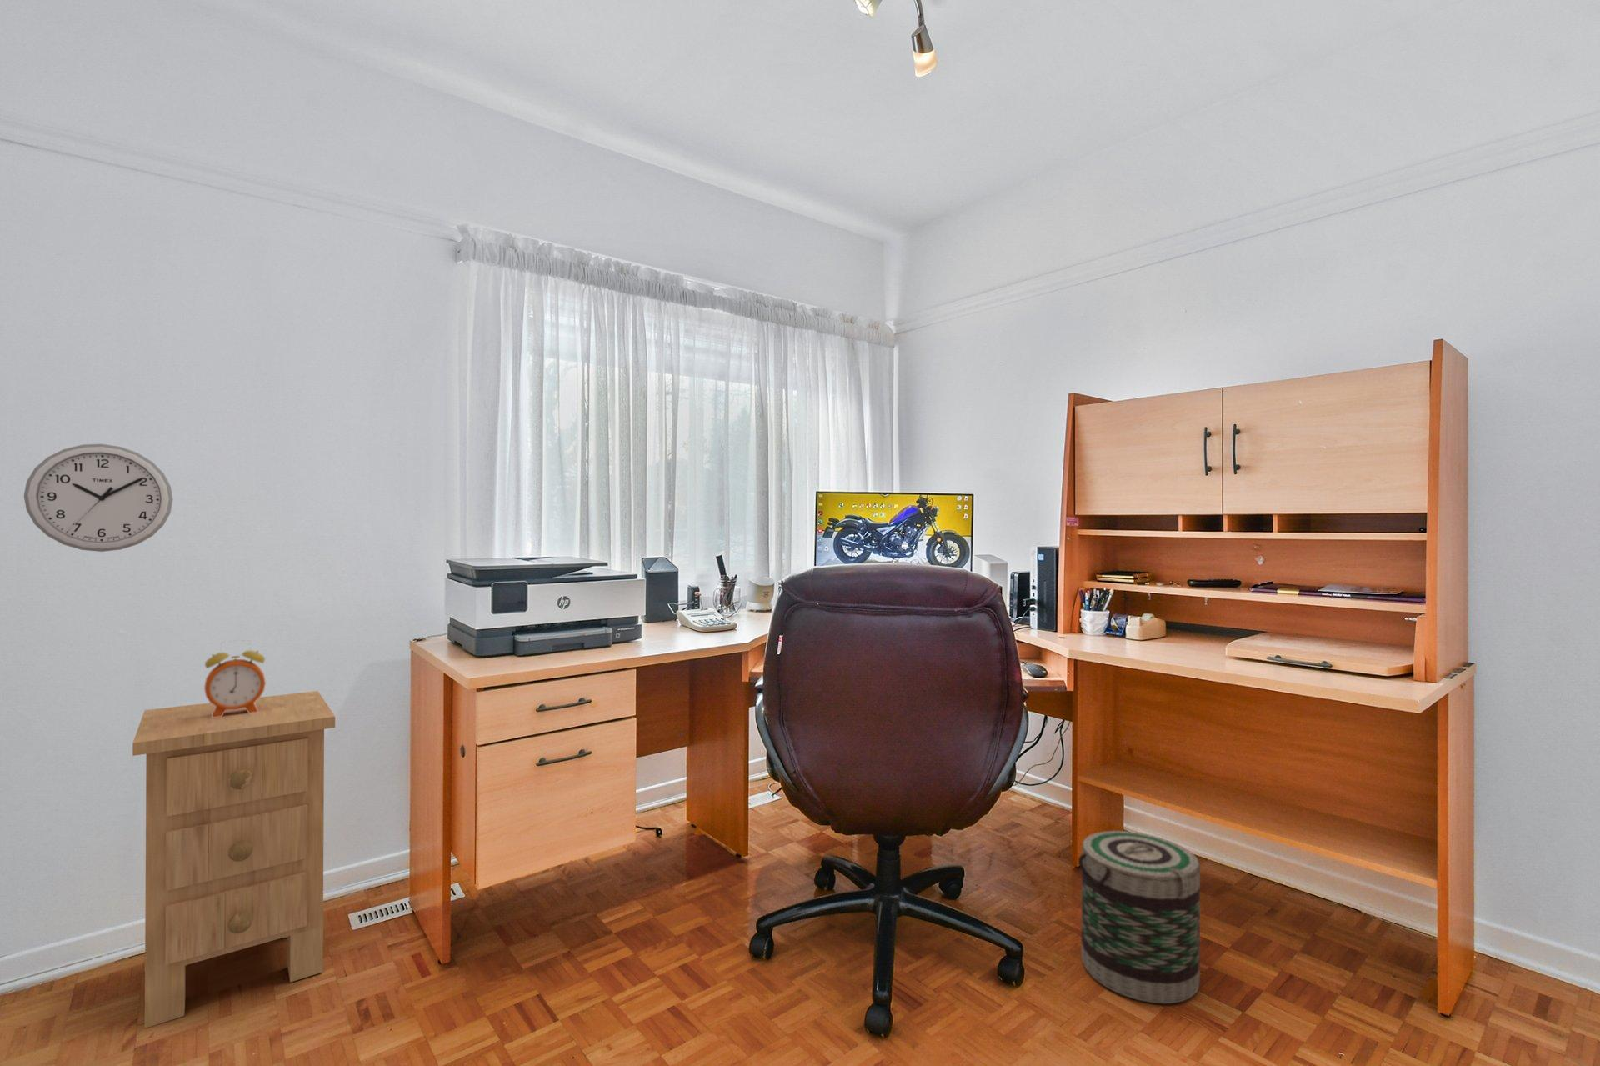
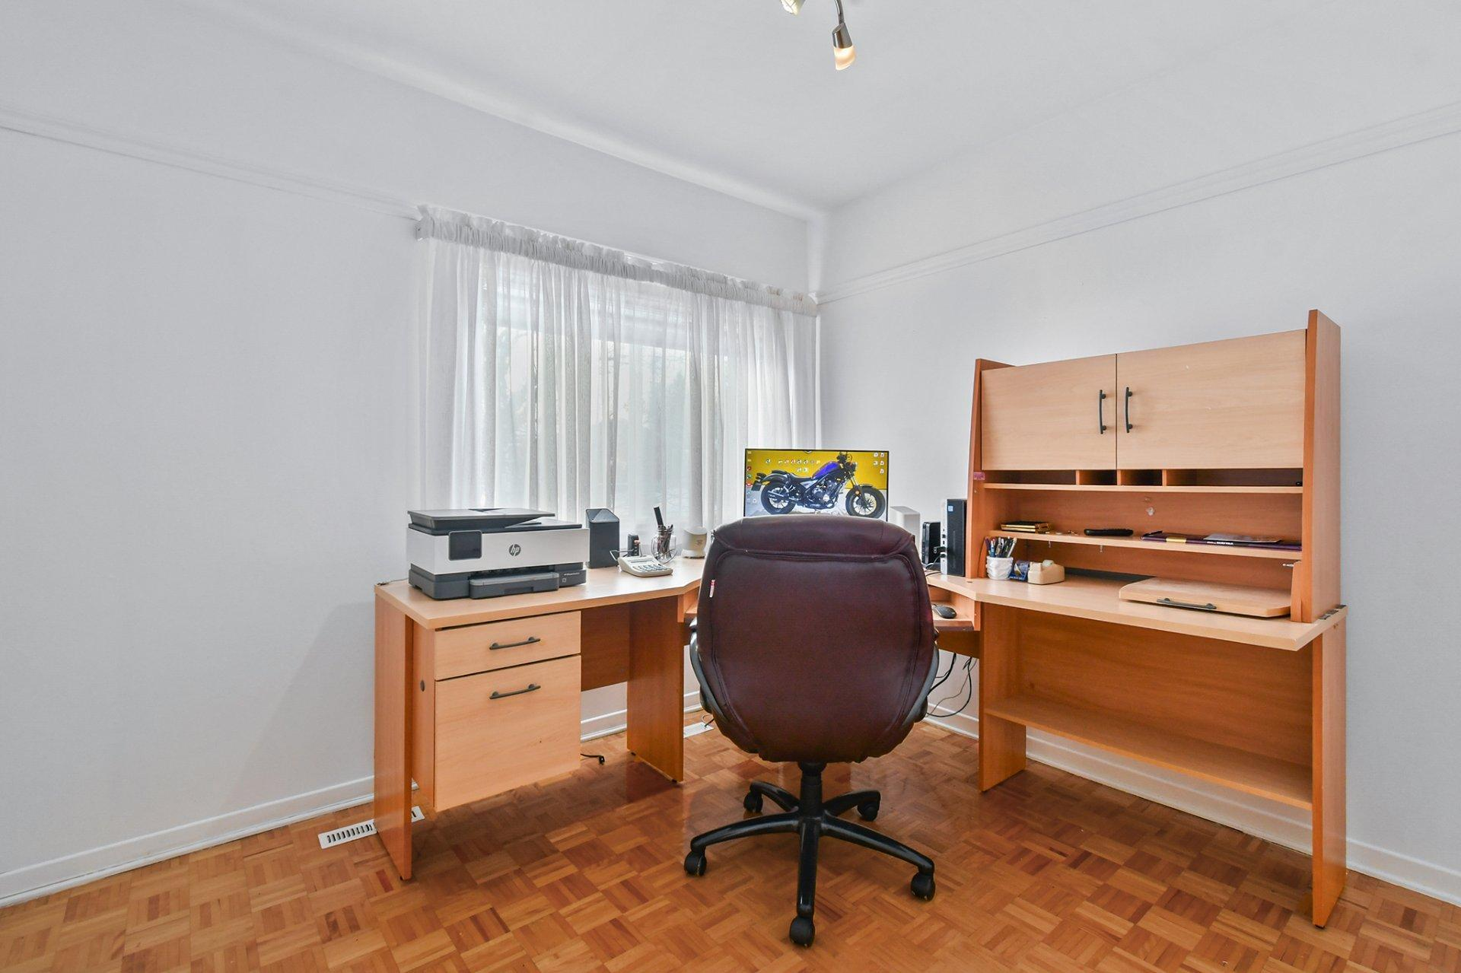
- alarm clock (236, 676)
- wall clock (101, 497)
- basket (1141, 909)
- nightstand (238, 842)
